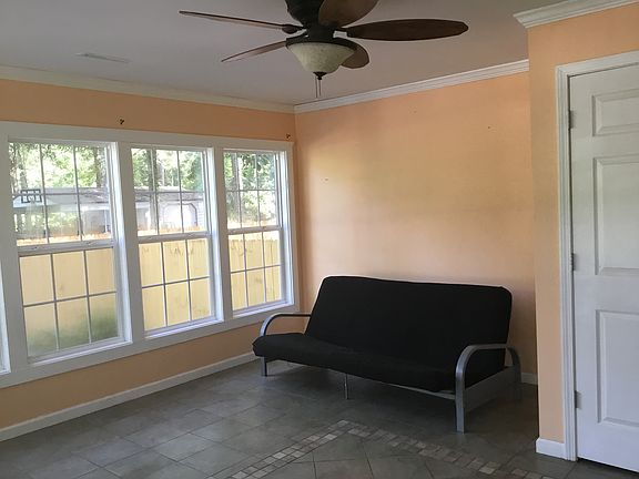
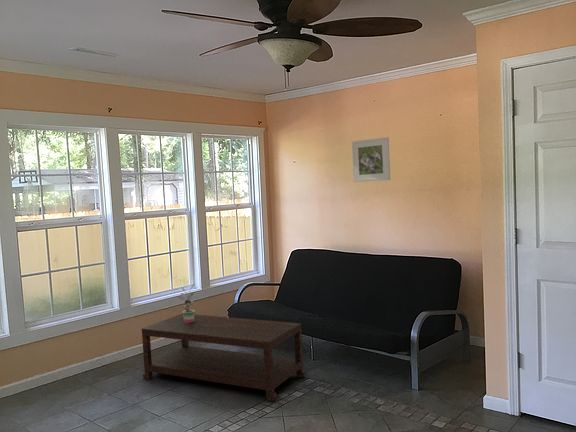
+ coffee table (221, 351)
+ potted plant (185, 303)
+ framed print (370, 160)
